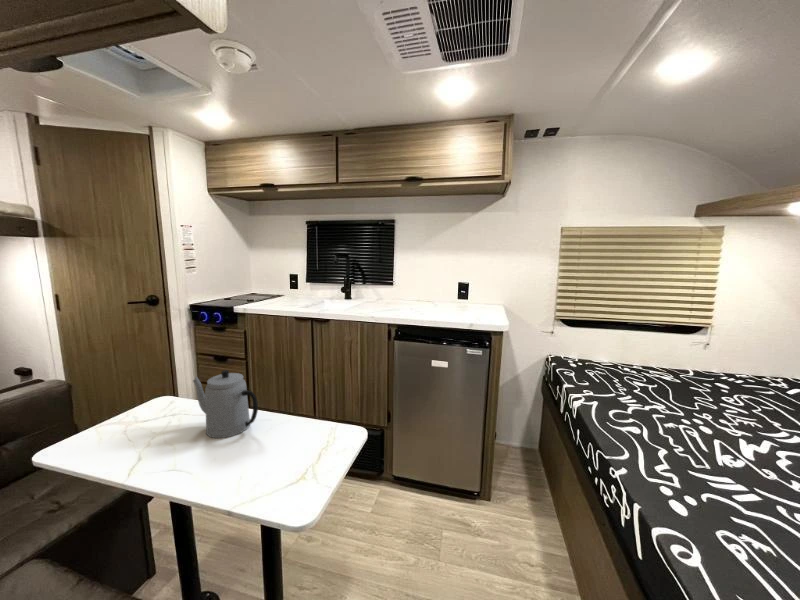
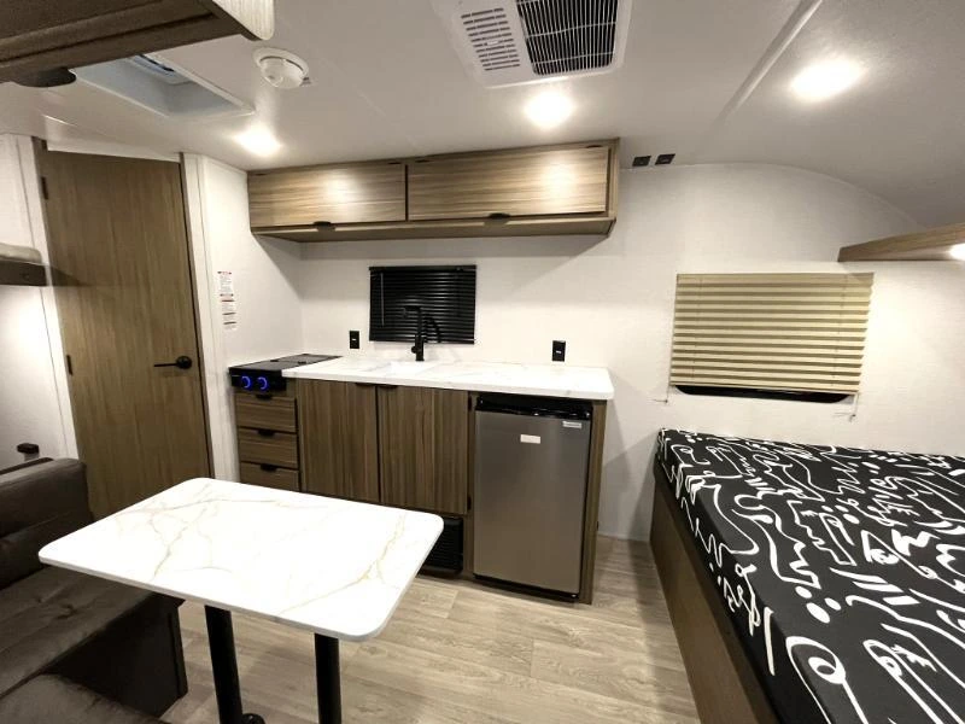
- teapot (224, 398)
